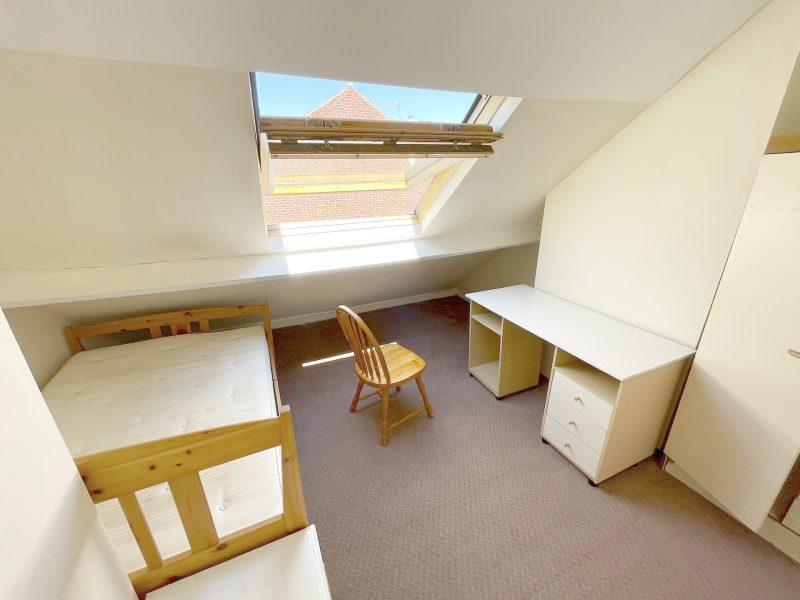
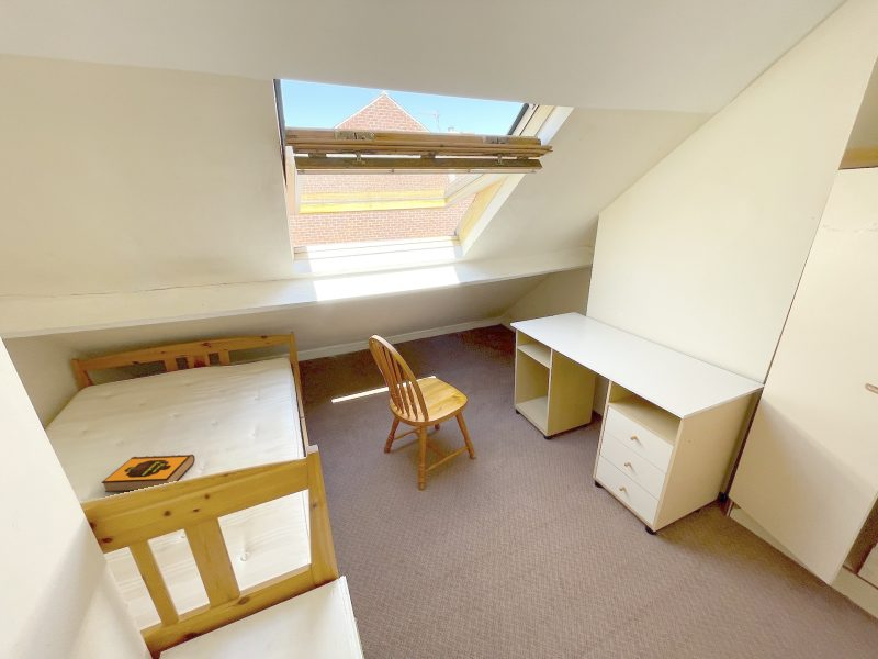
+ hardback book (151, 471)
